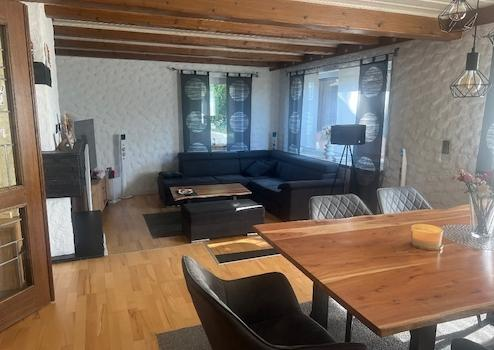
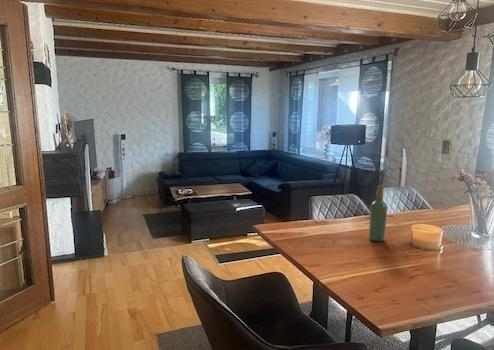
+ wine bottle (378, 213)
